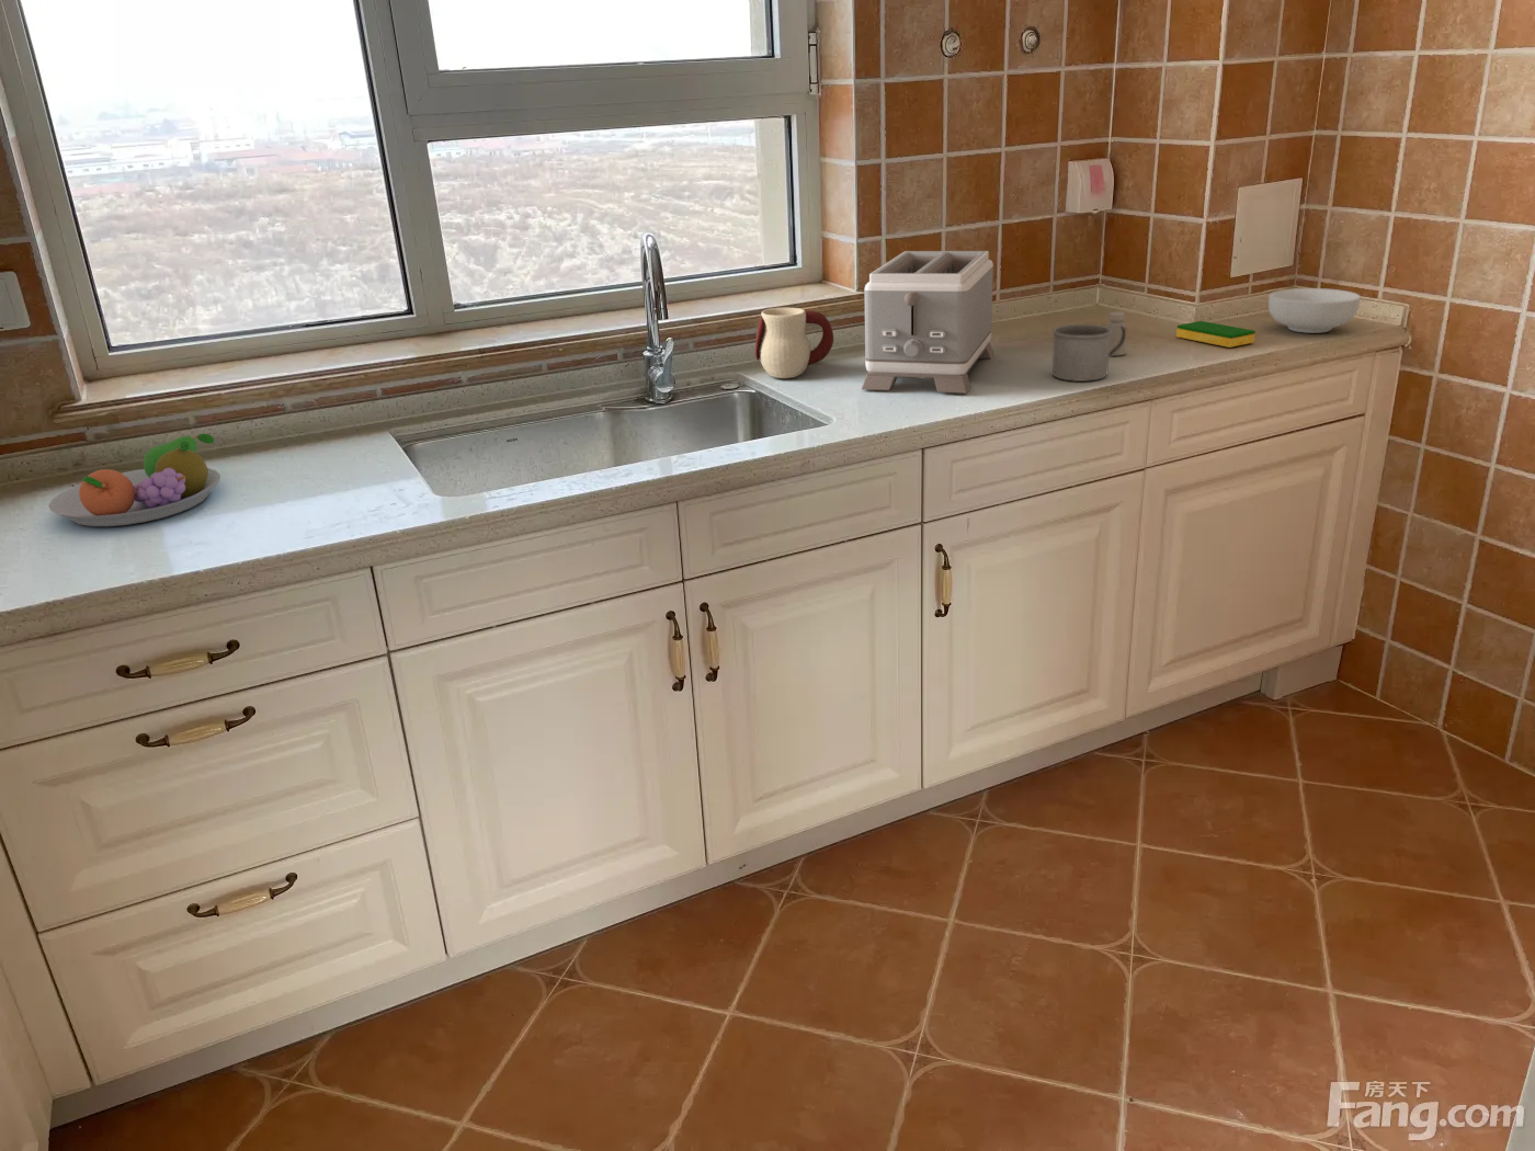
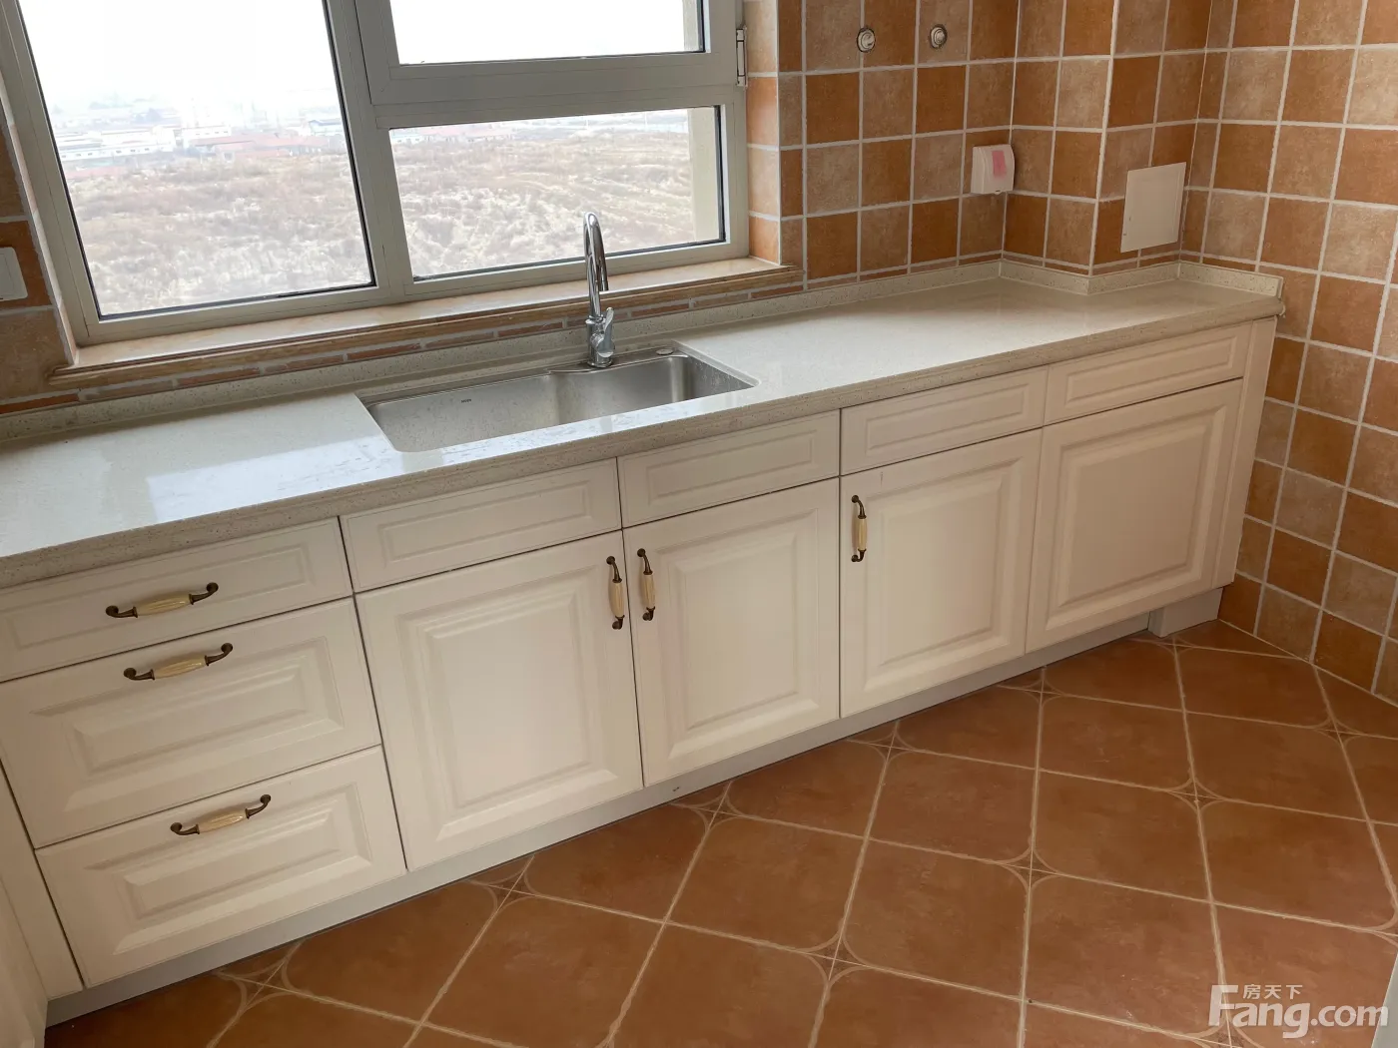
- saltshaker (1116, 332)
- fruit bowl (139, 474)
- toaster (928, 319)
- mug (794, 339)
- cereal bowl (1311, 311)
- dish sponge (1215, 334)
- mug (1084, 351)
